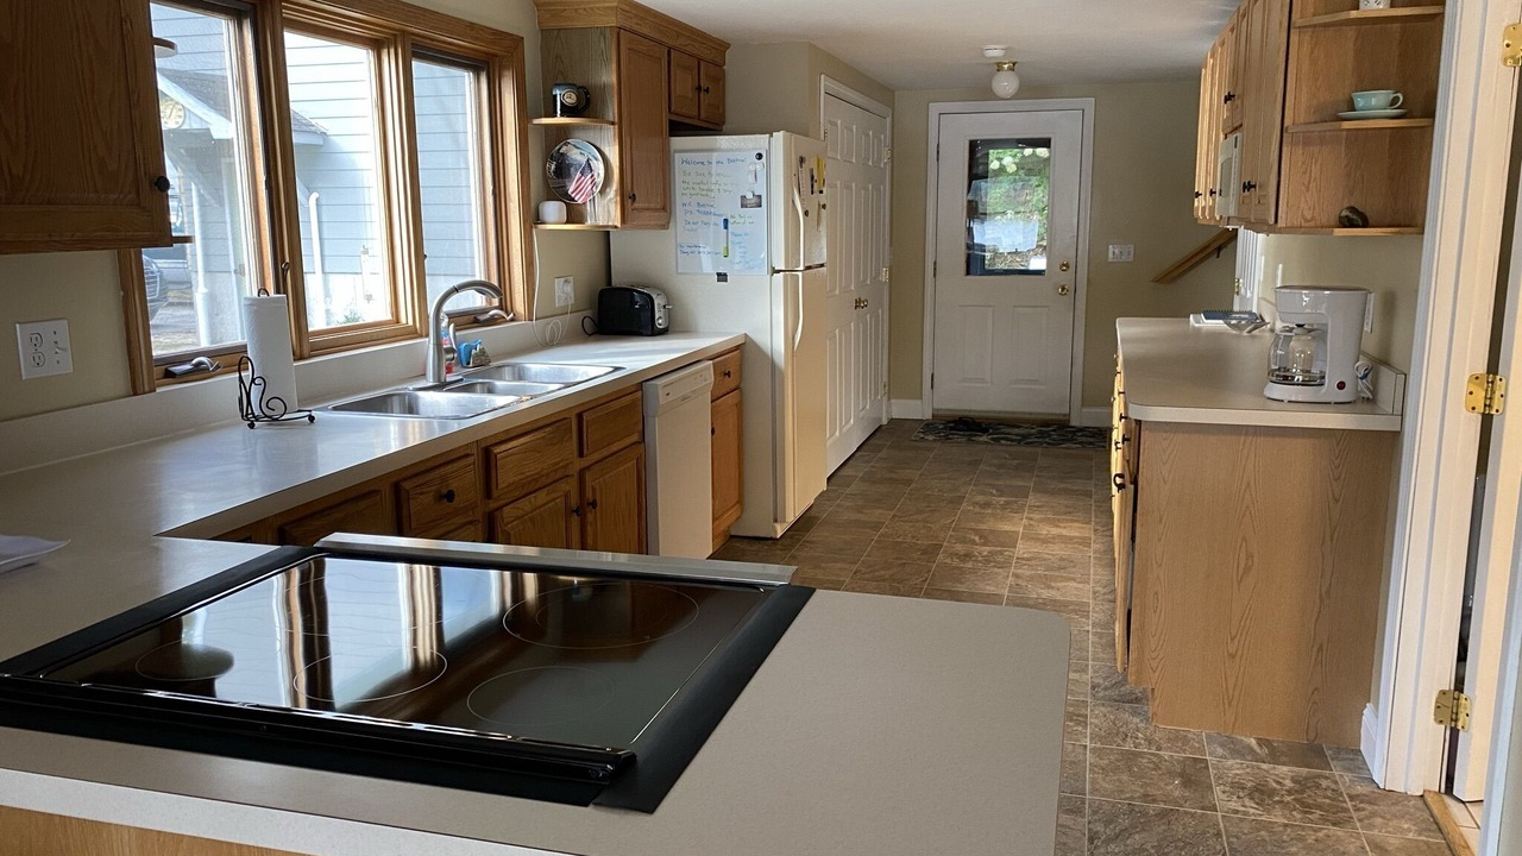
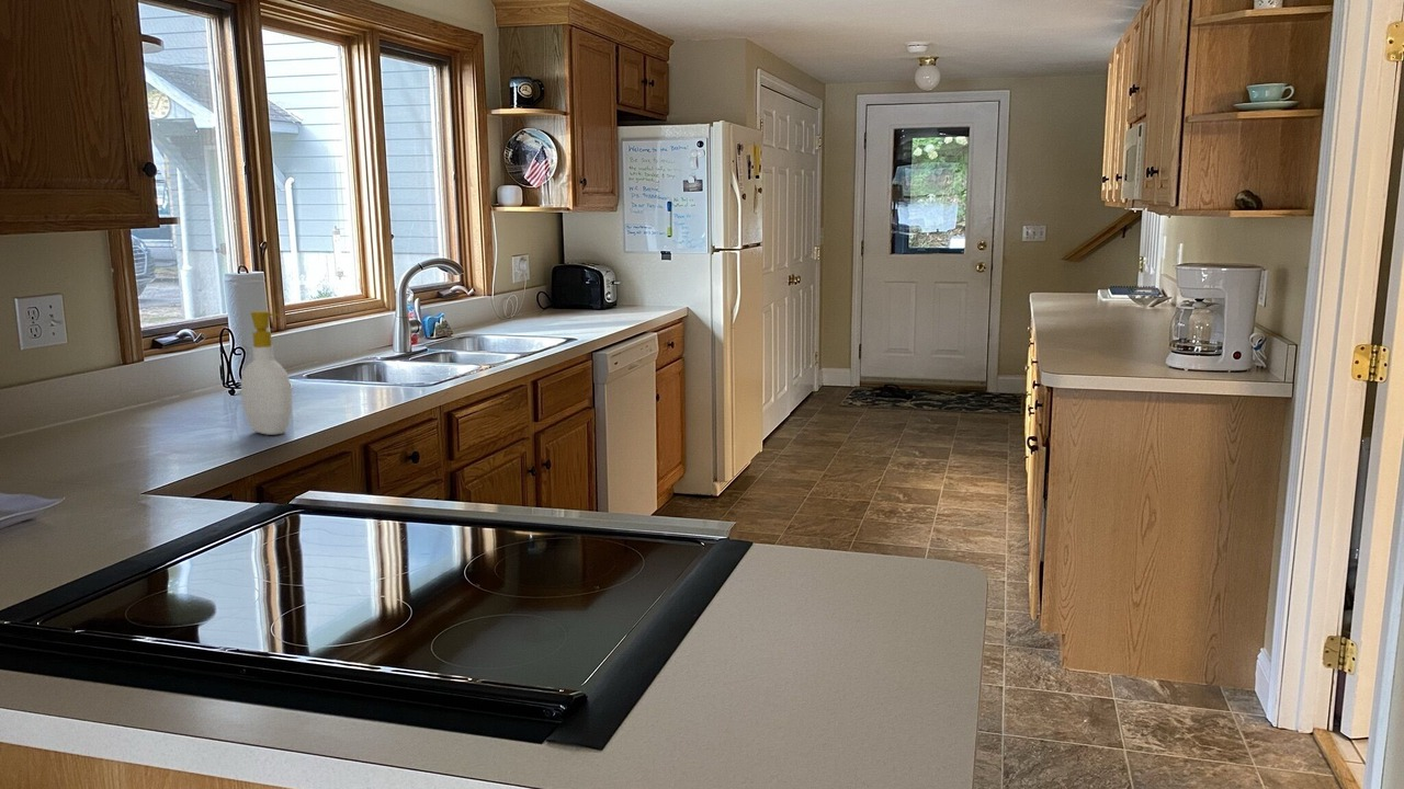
+ soap bottle (267, 371)
